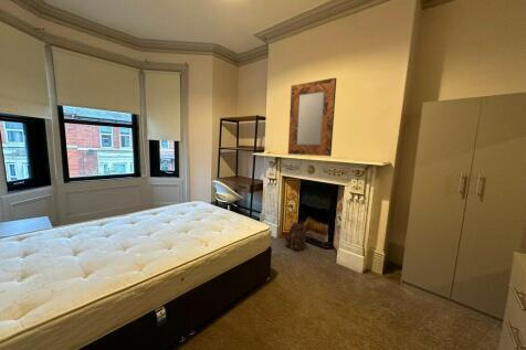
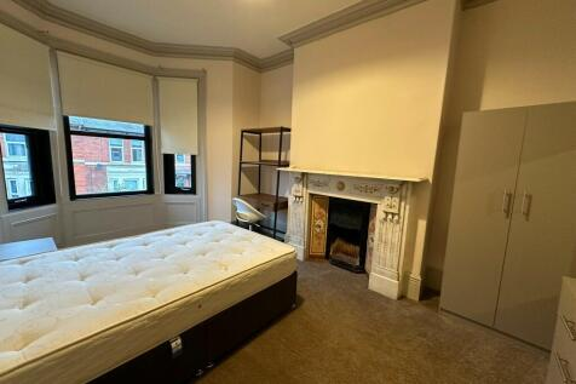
- backpack (296, 234)
- home mirror (309, 119)
